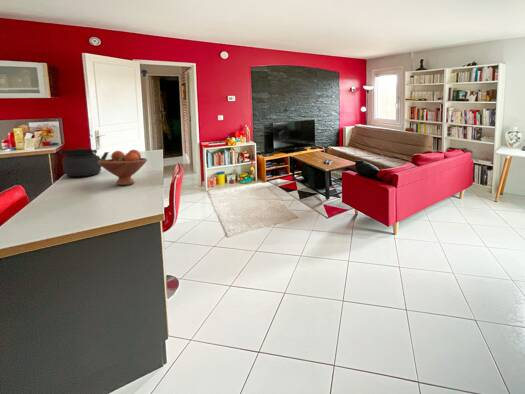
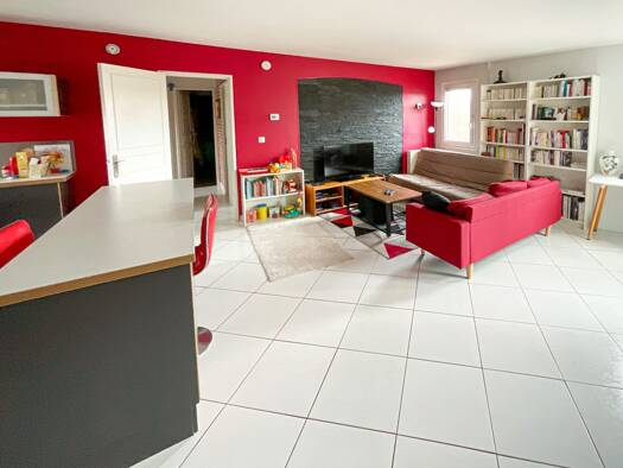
- kettle (82, 161)
- fruit bowl (123, 167)
